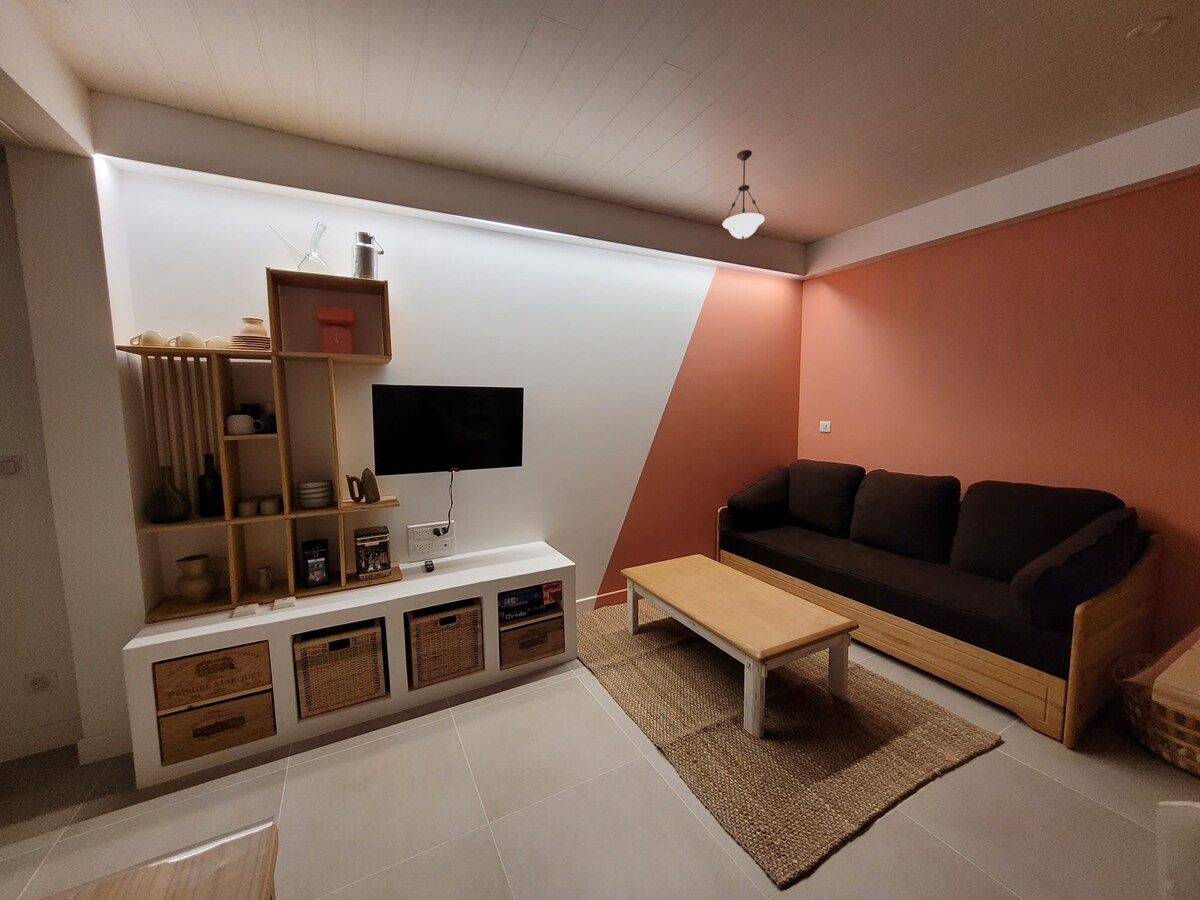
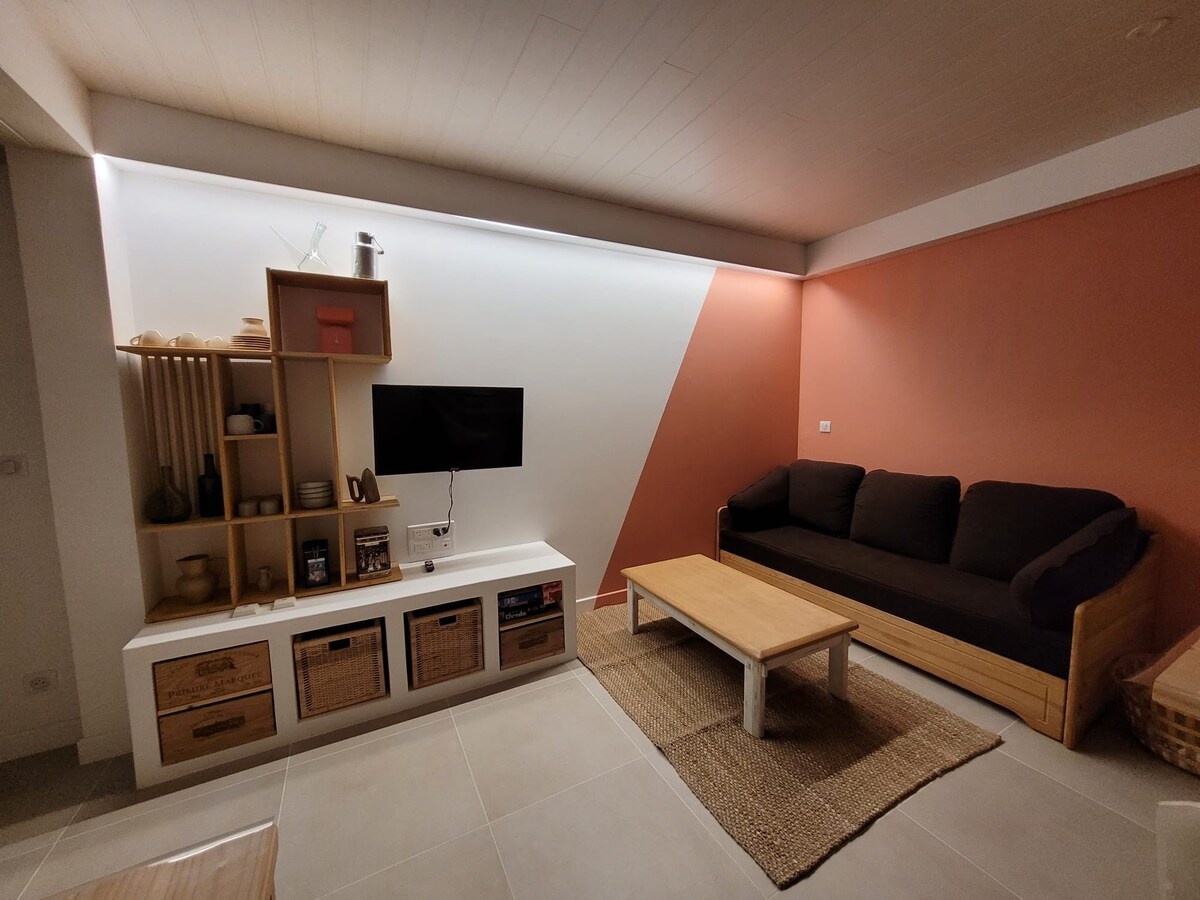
- pendant light (743, 196)
